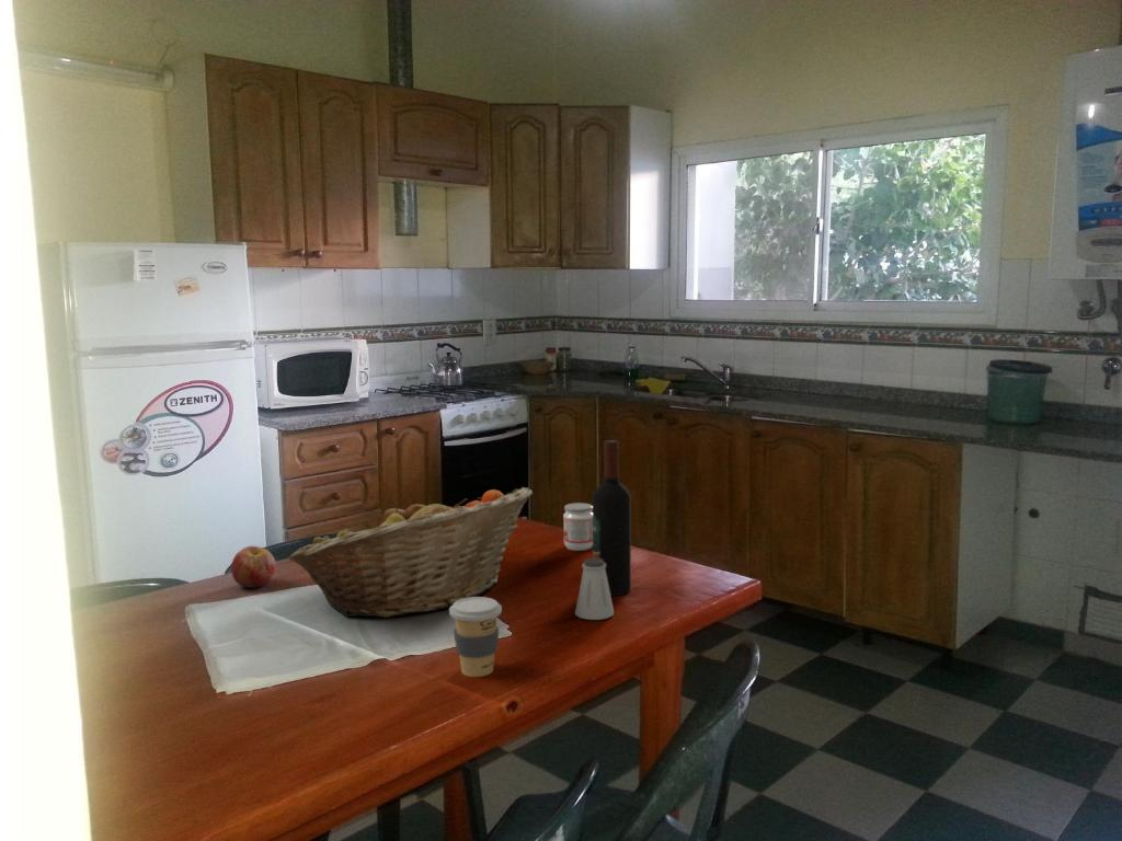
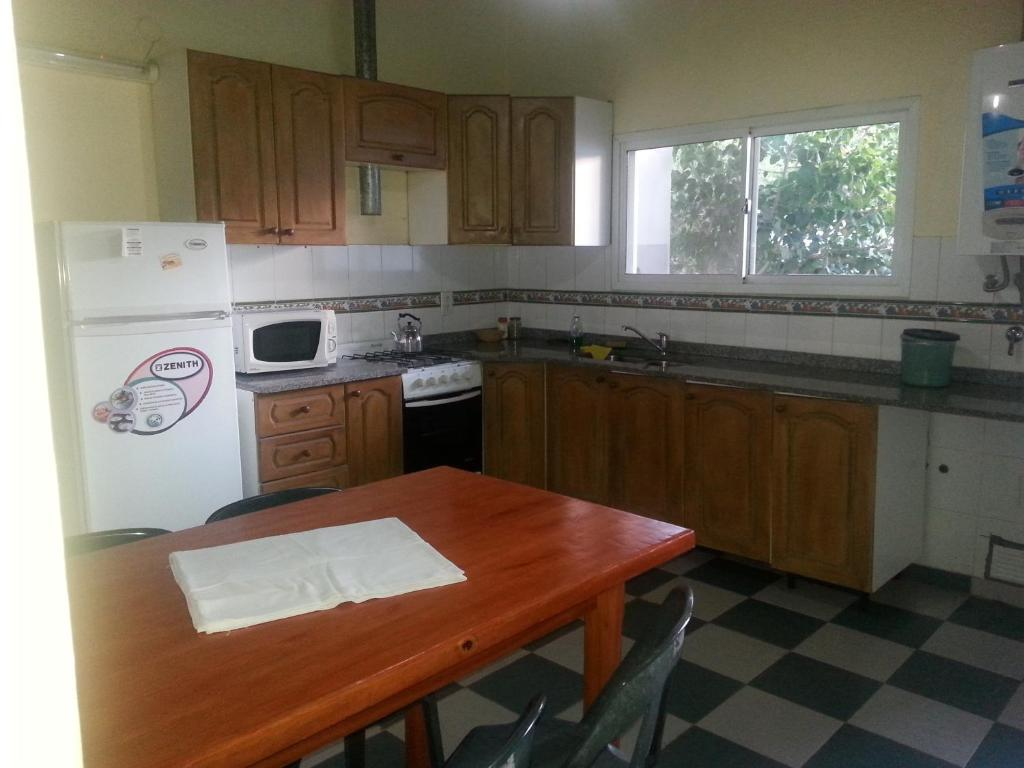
- saltshaker (594, 586)
- jam (579, 527)
- apple (253, 566)
- wine bottle (611, 516)
- coffee cup (476, 637)
- fruit basket (419, 541)
